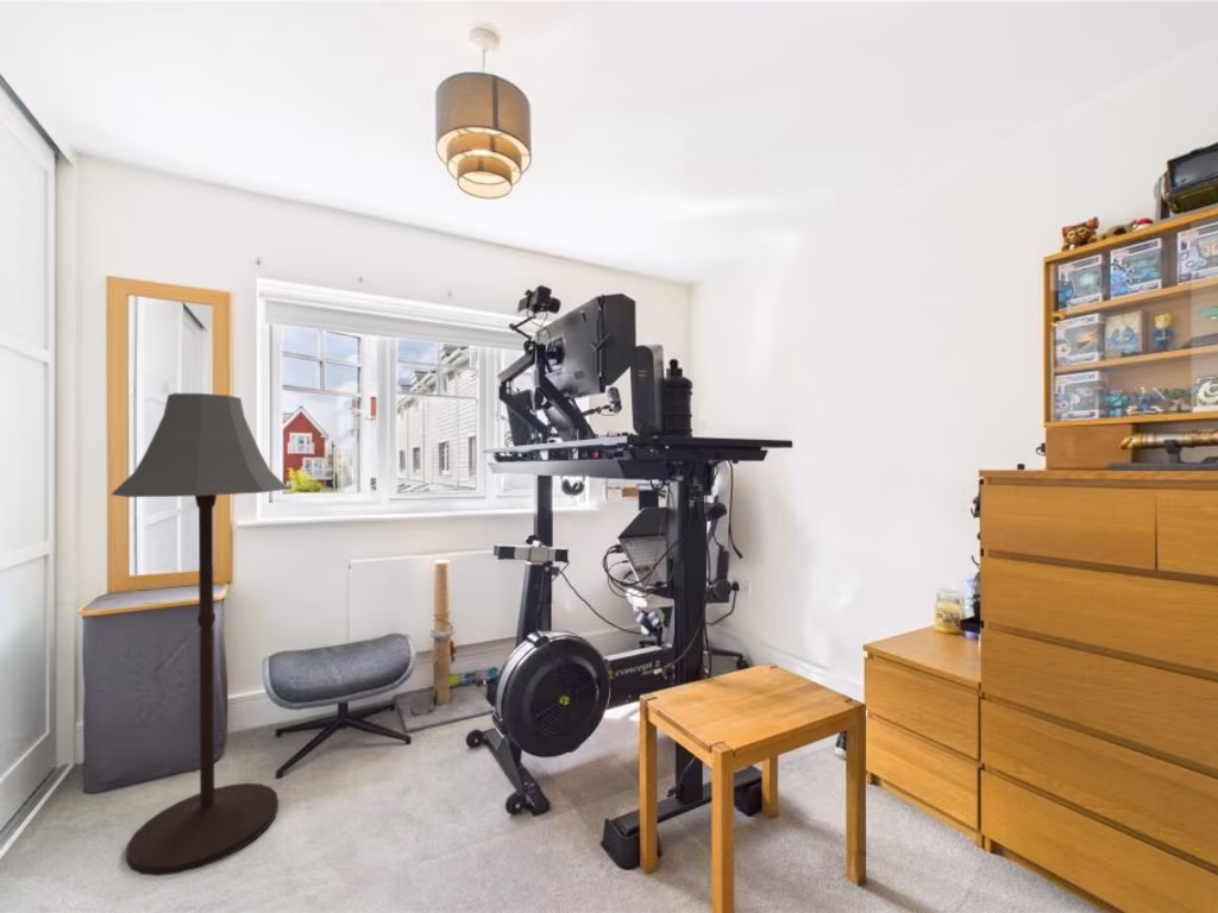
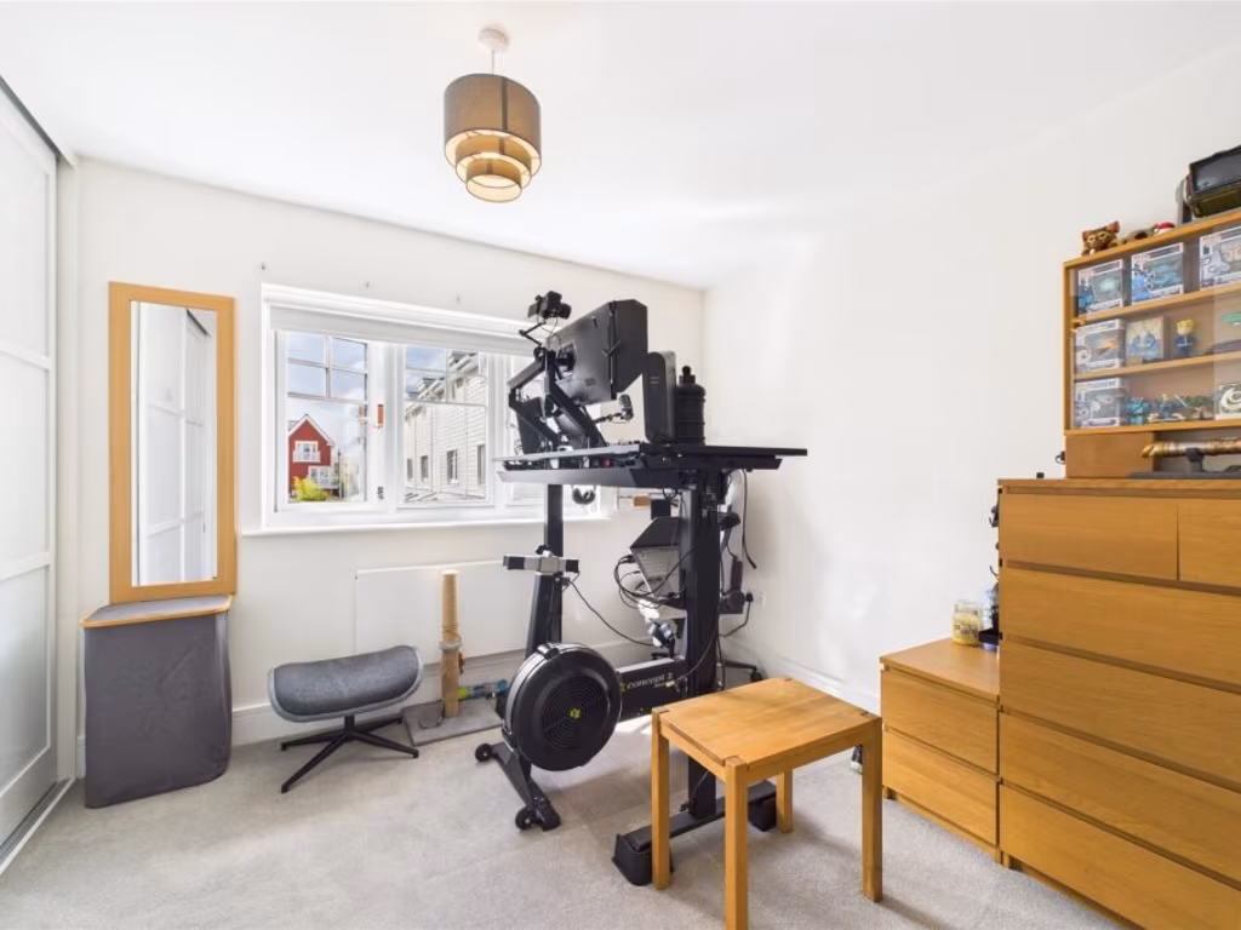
- floor lamp (206, 612)
